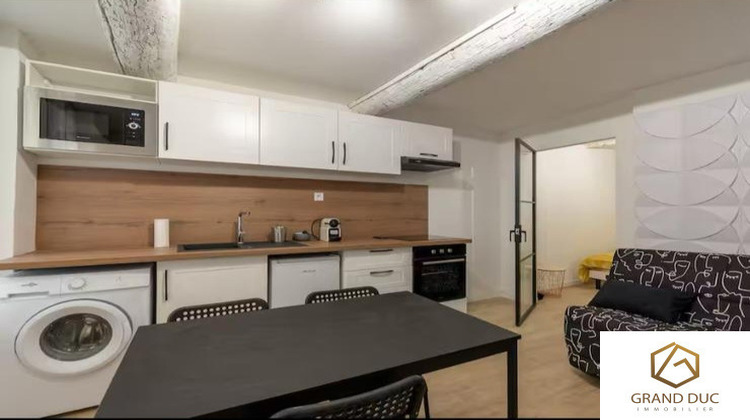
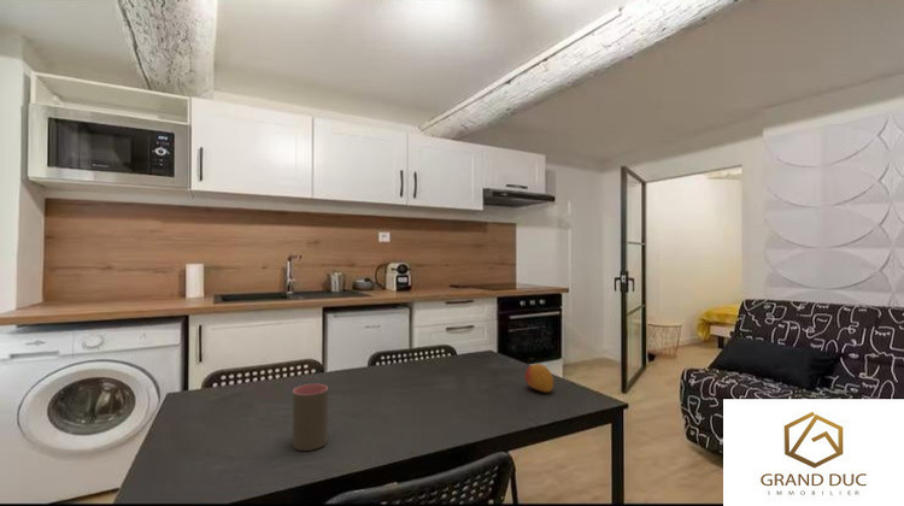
+ cup (310, 416)
+ fruit (539, 377)
